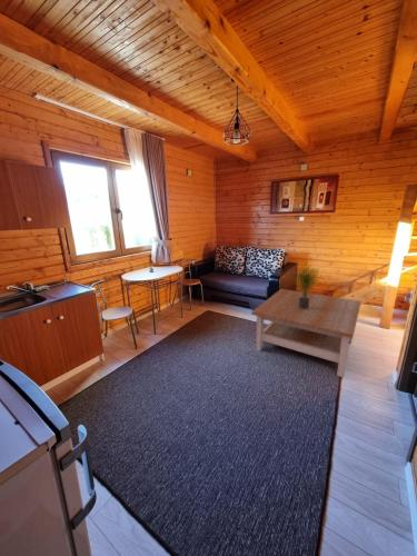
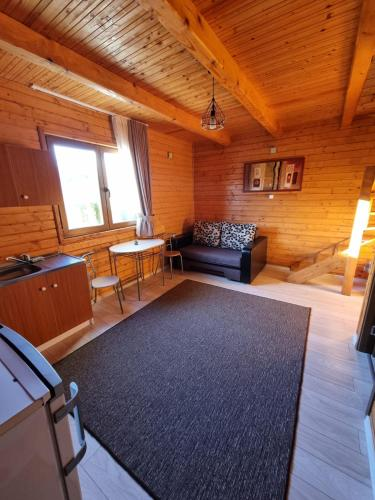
- potted plant (302, 284)
- coffee table (306, 326)
